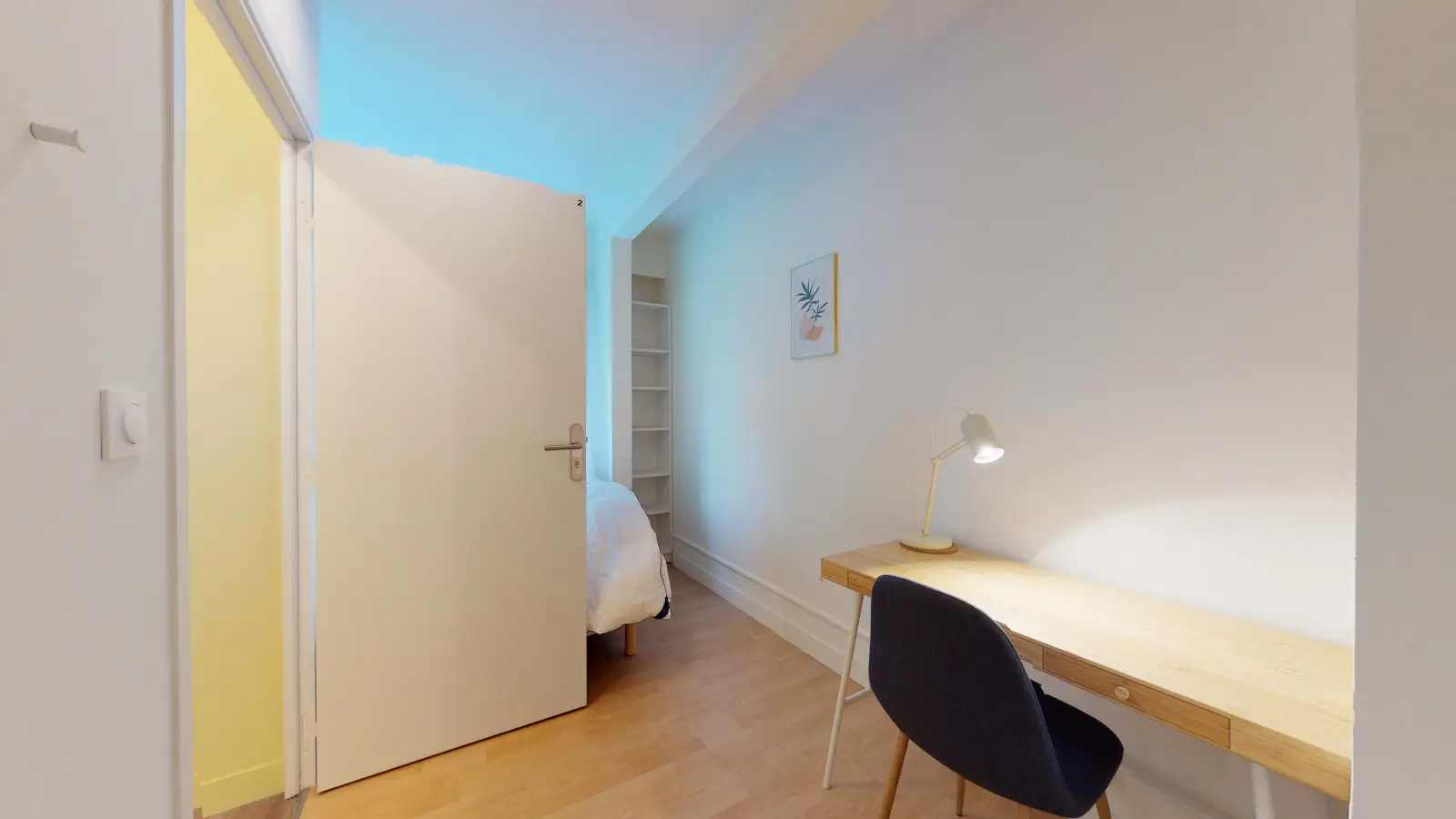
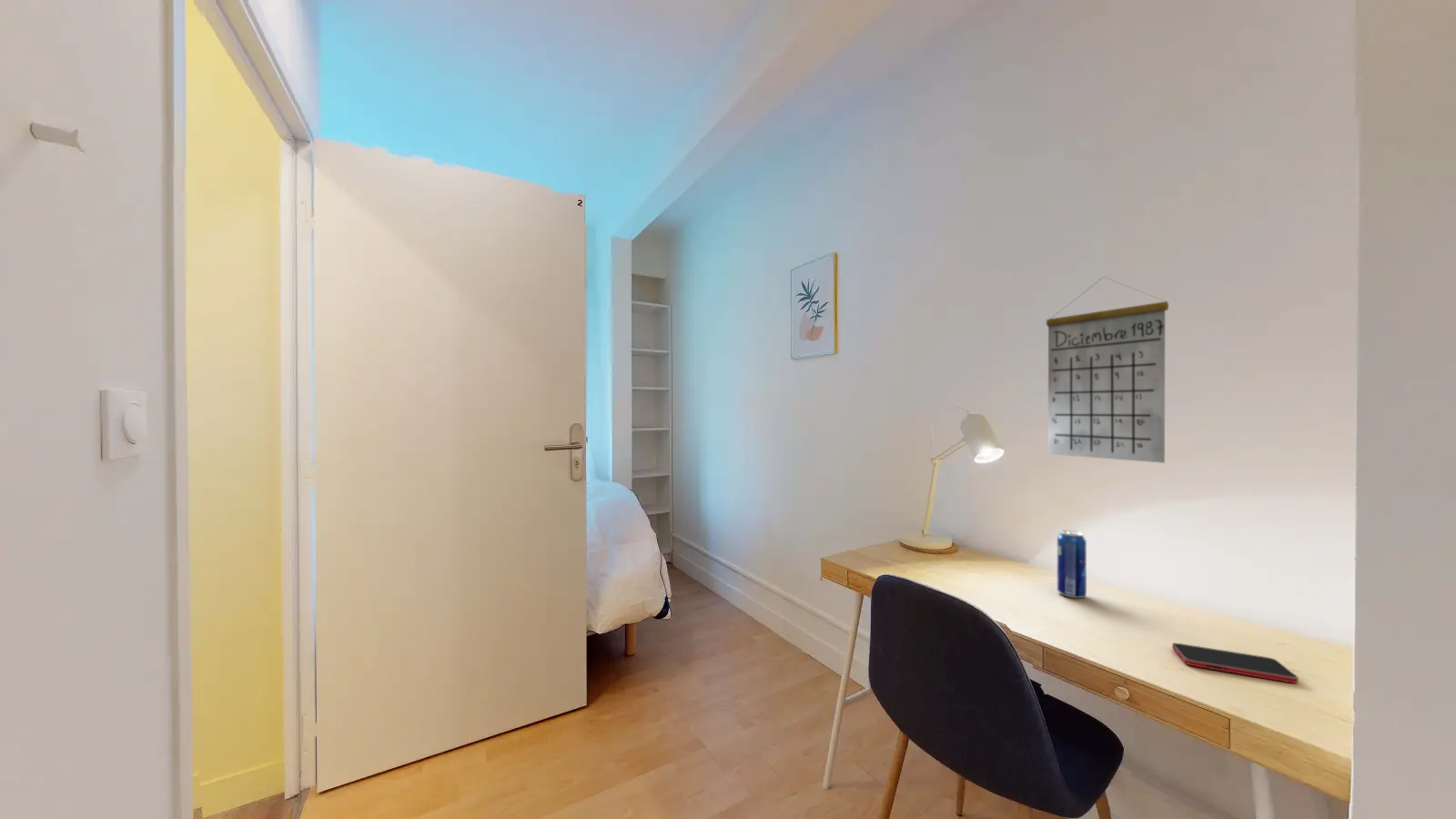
+ calendar (1102, 367)
+ smartphone (1230, 662)
+ beverage can (1071, 563)
